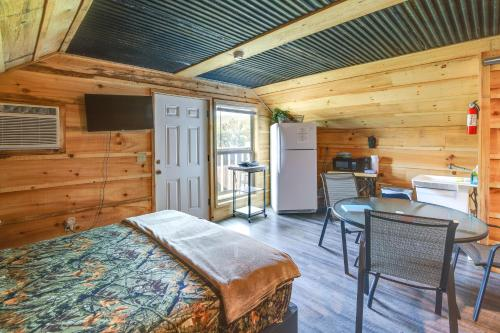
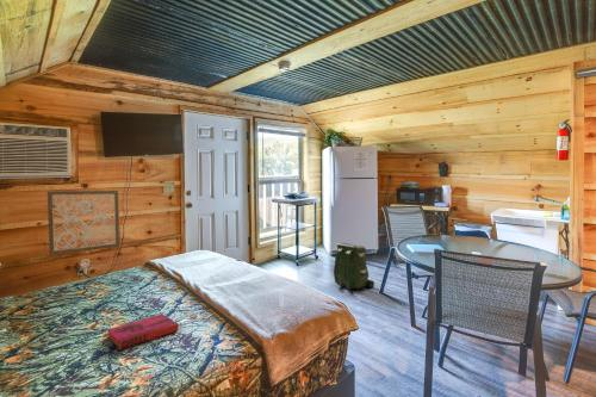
+ wall art (83, 222)
+ hardback book (143, 329)
+ backpack (353, 265)
